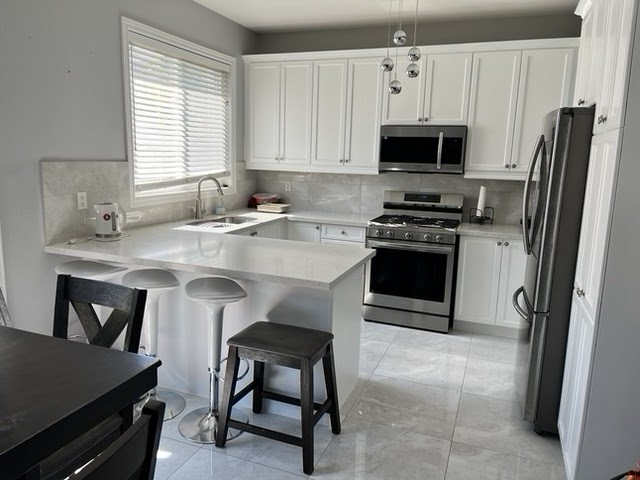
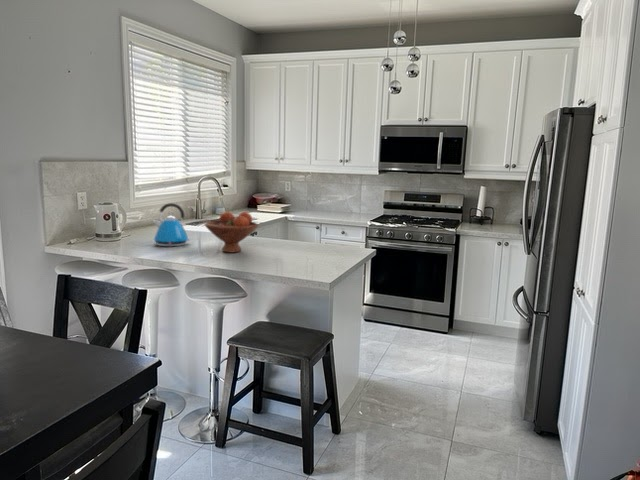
+ kettle (172, 223)
+ fruit bowl (231, 232)
